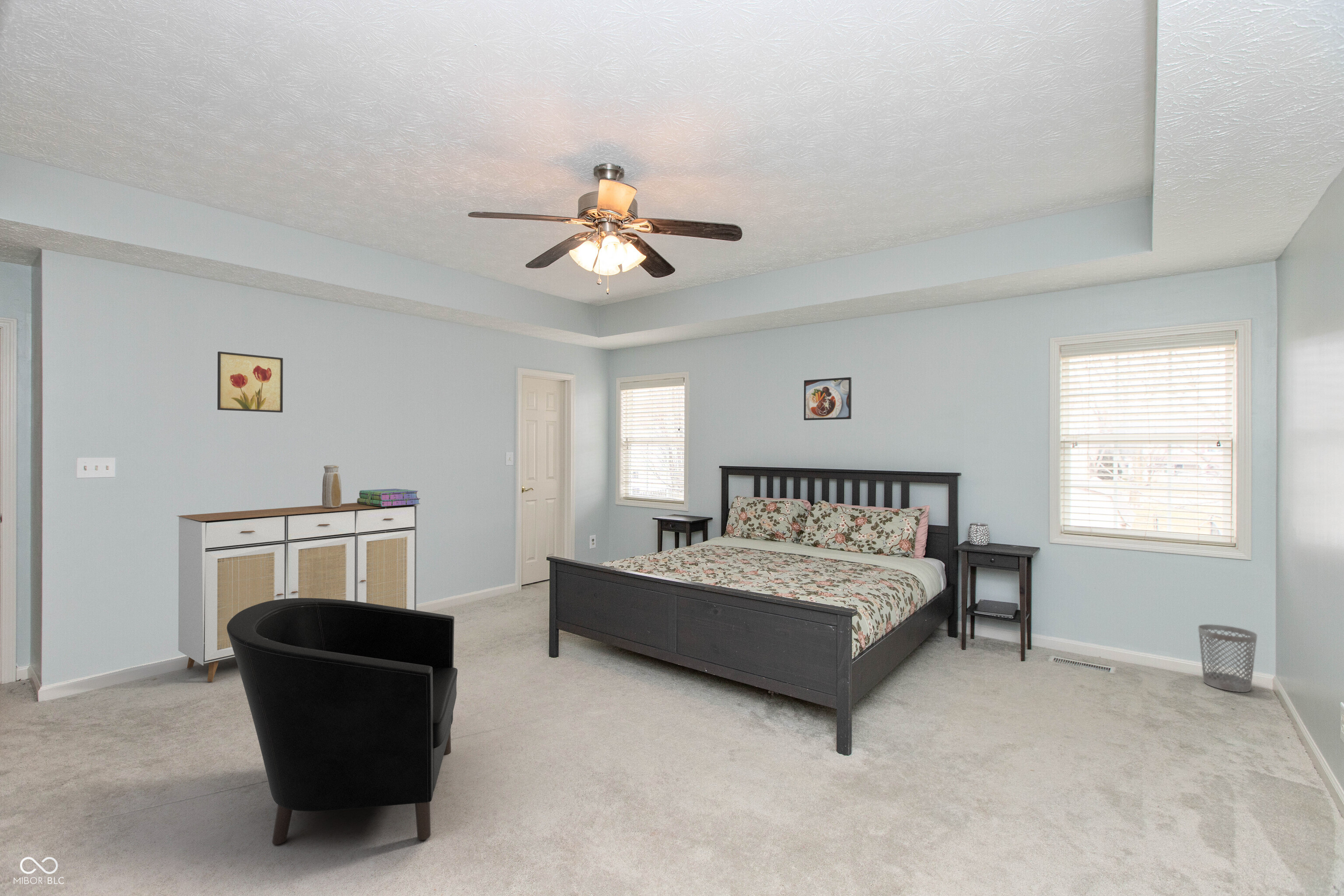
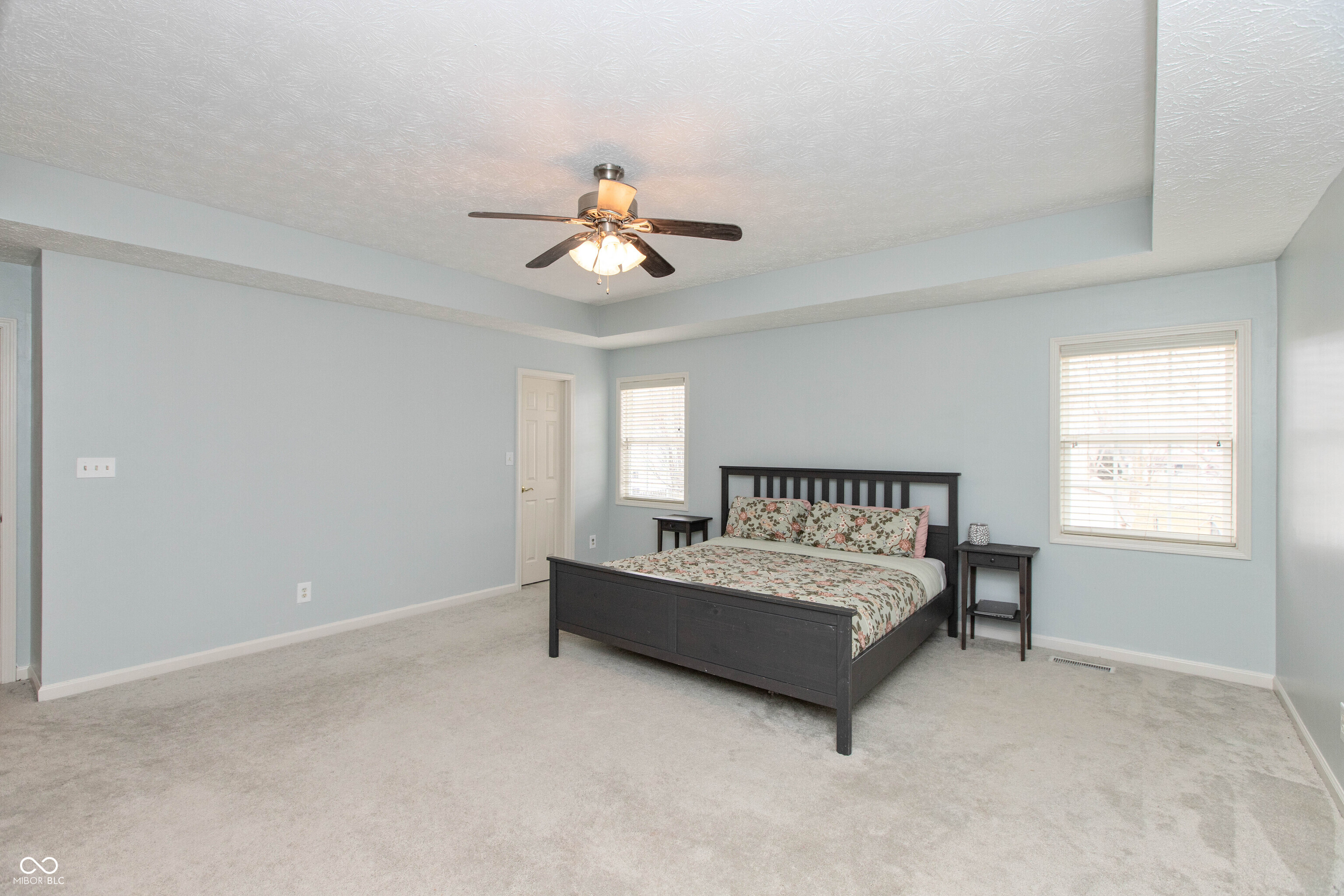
- stack of books (388, 497)
- armchair (365, 704)
- wastebasket (1227, 658)
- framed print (827, 399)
- wall art (251, 383)
- vase (332, 486)
- sideboard (308, 579)
